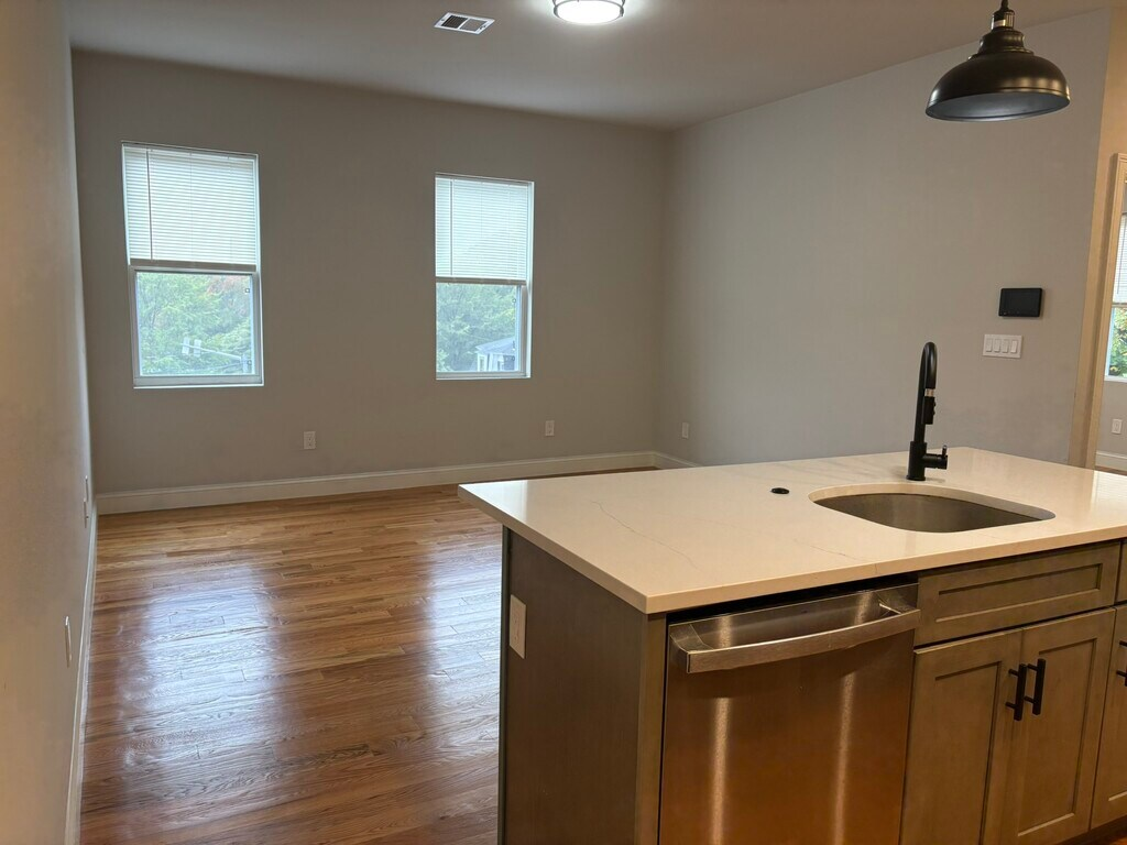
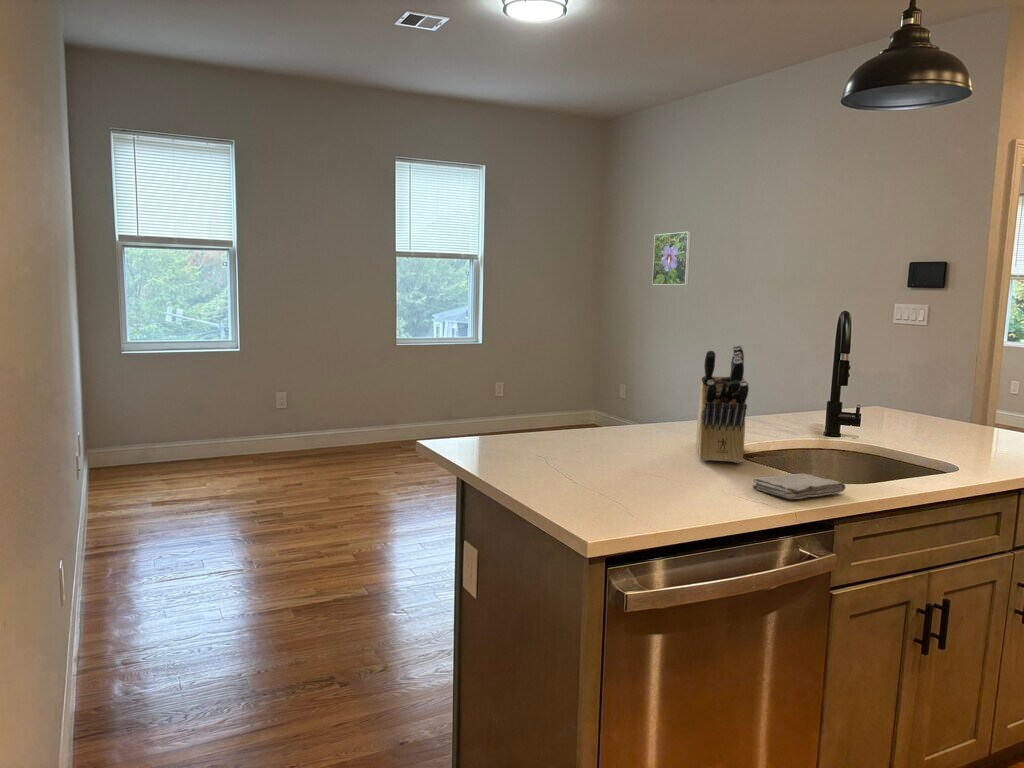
+ knife block (721, 399)
+ washcloth (797, 484)
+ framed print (671, 259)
